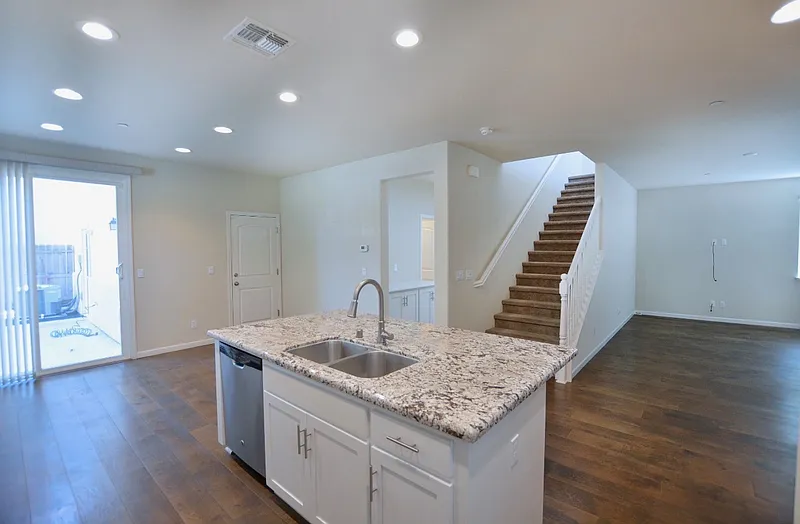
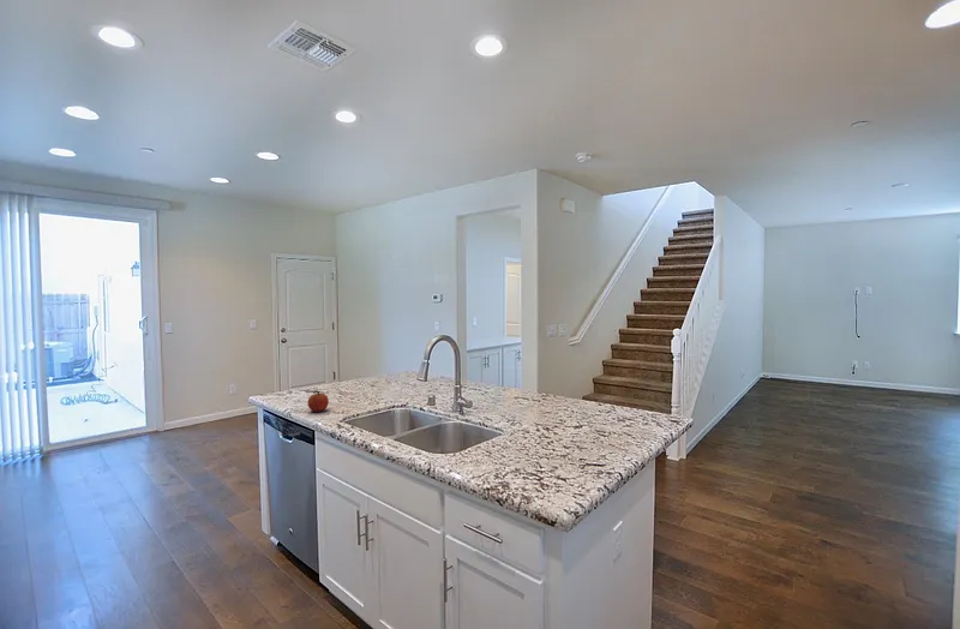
+ fruit (318, 400)
